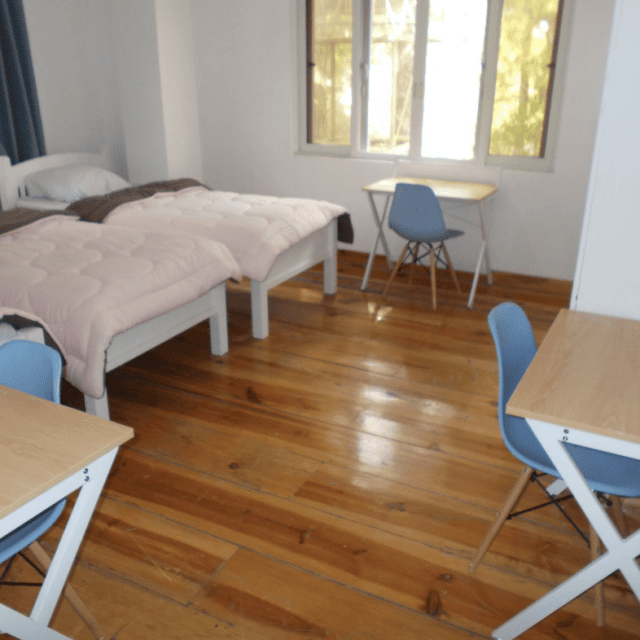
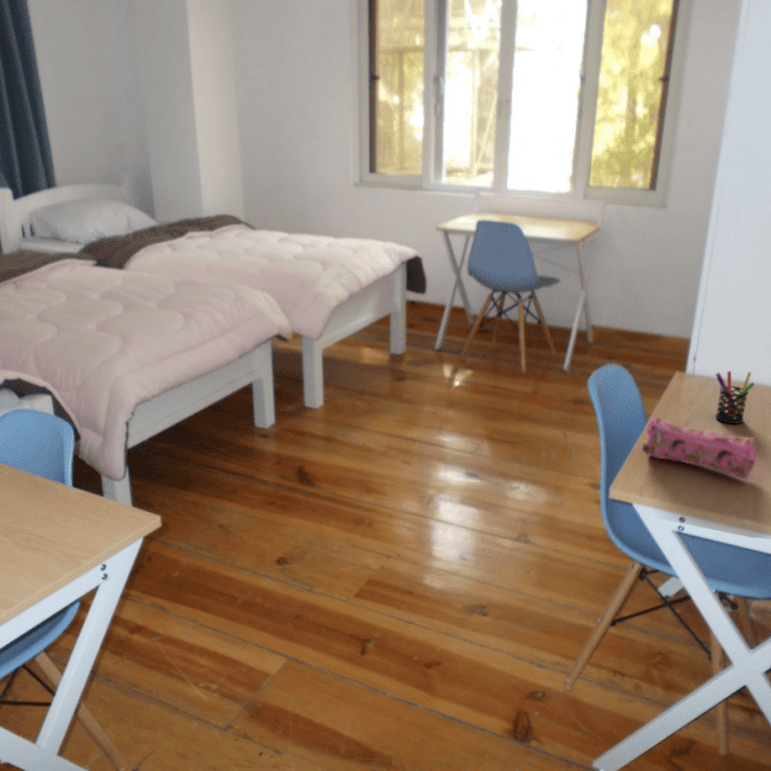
+ pencil case (700, 447)
+ pen holder (735, 395)
